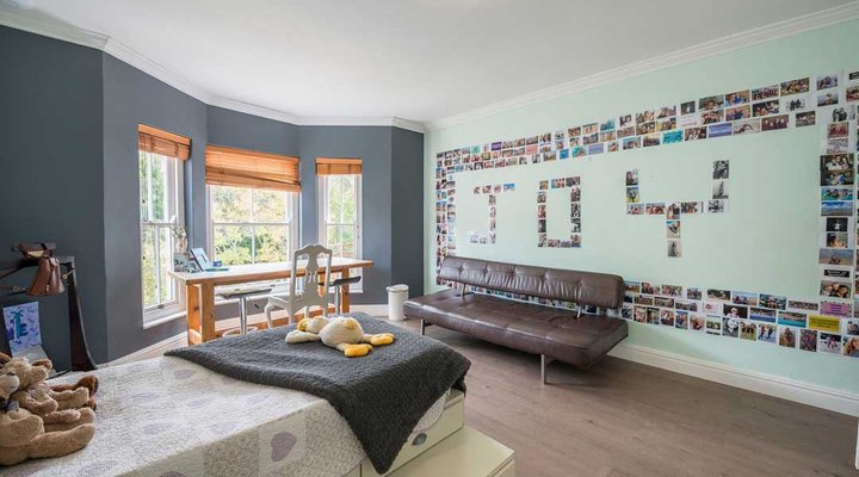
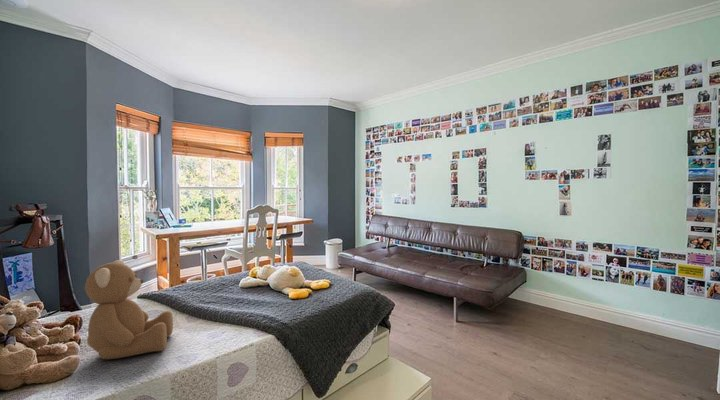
+ teddy bear (129, 305)
